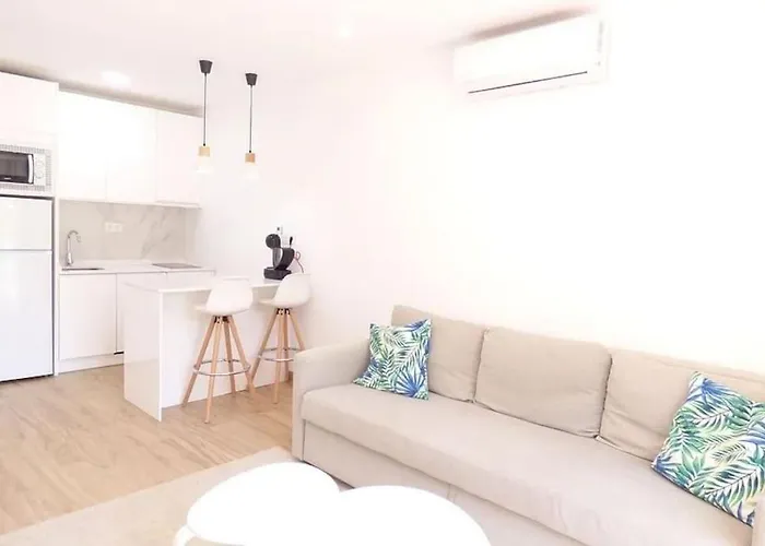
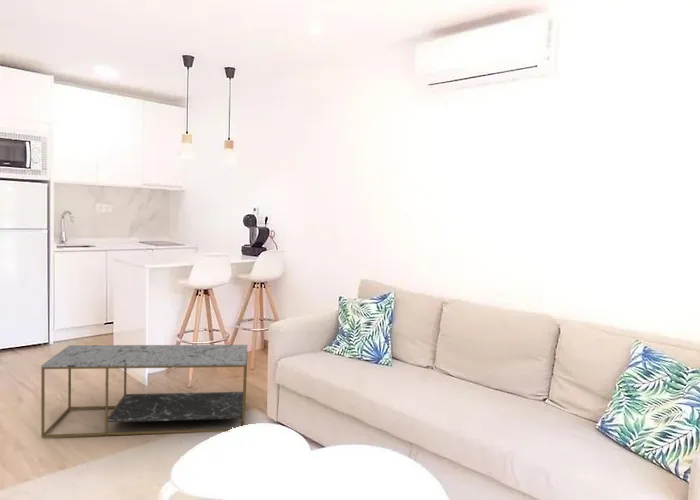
+ coffee table (154, 394)
